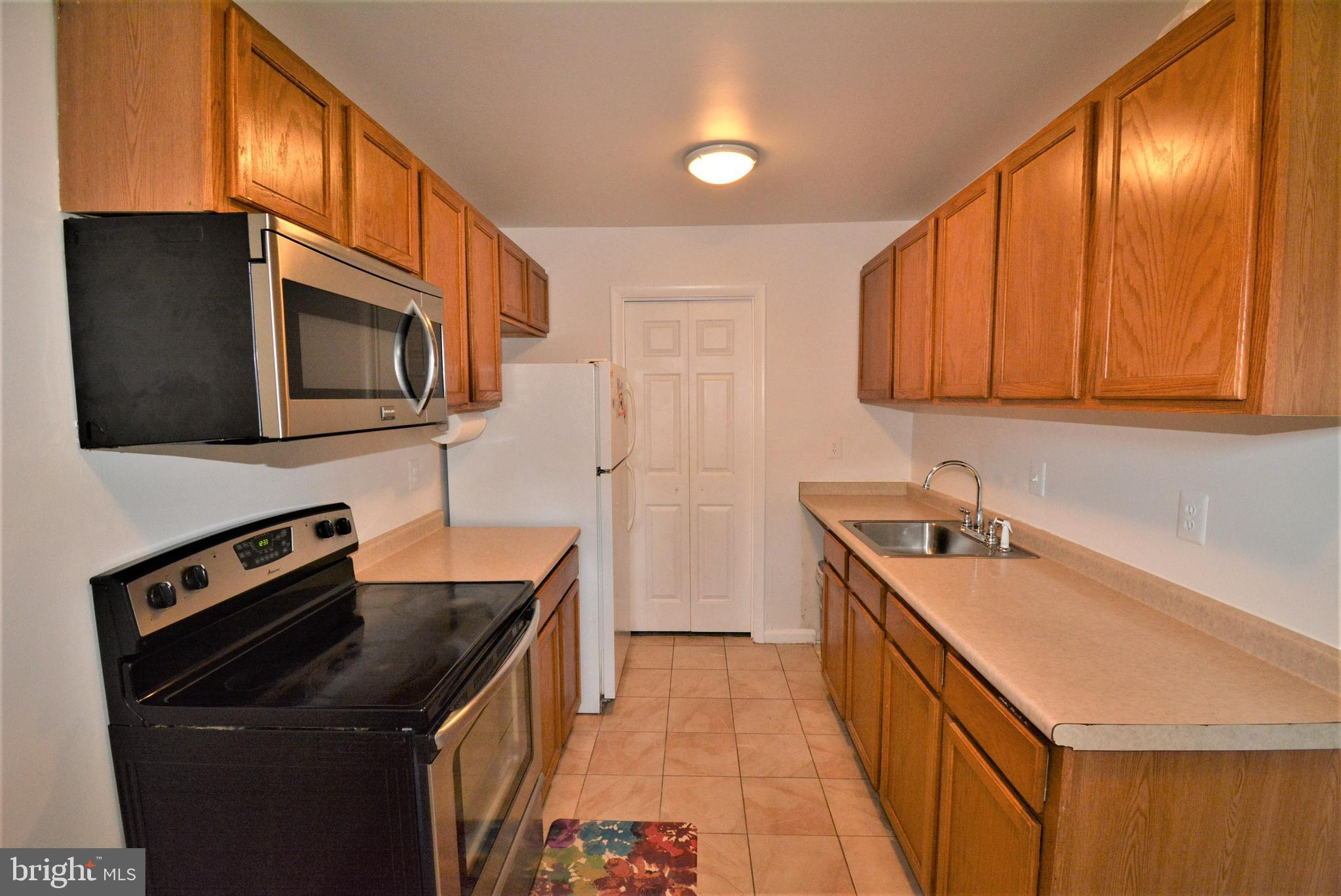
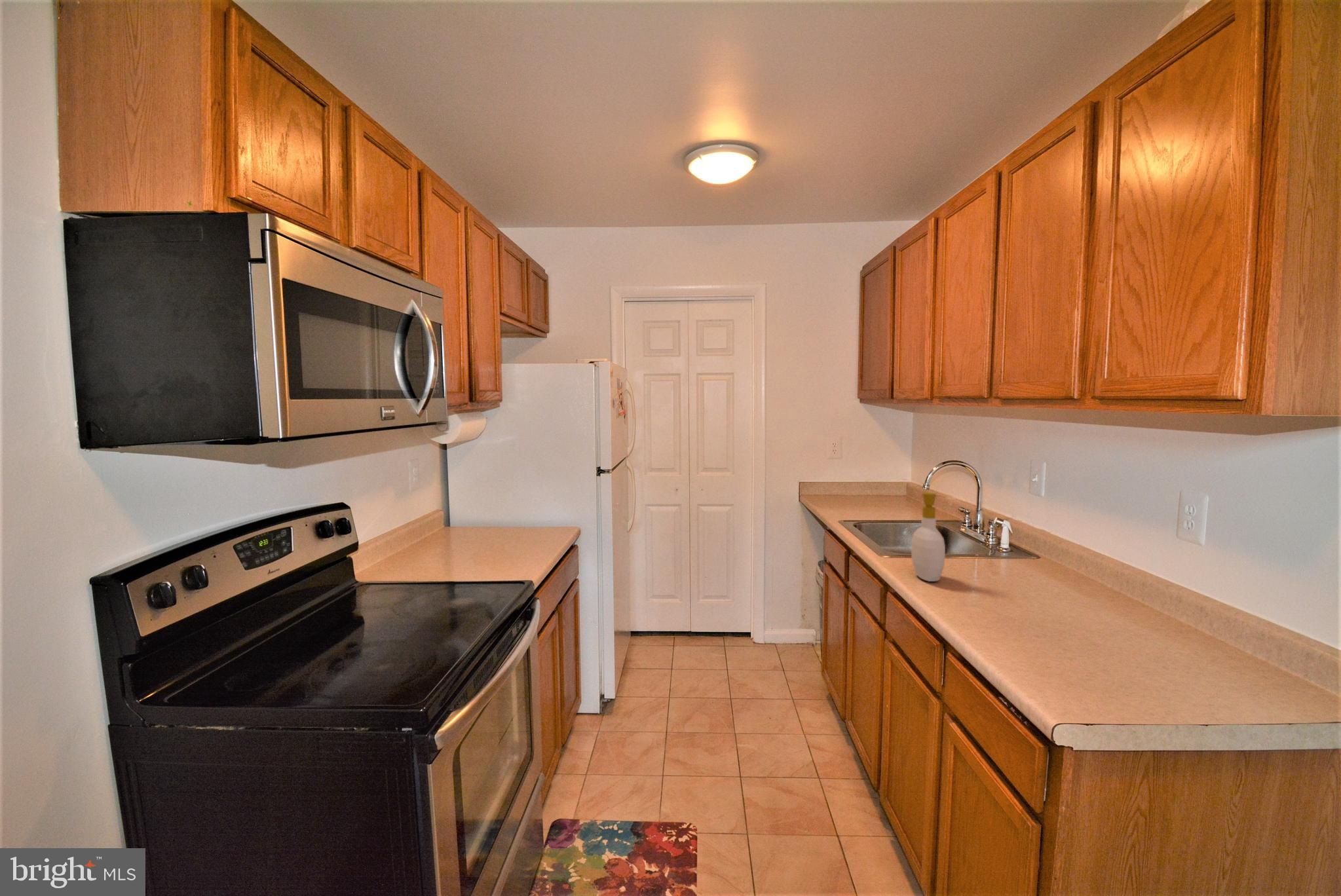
+ soap bottle (930, 536)
